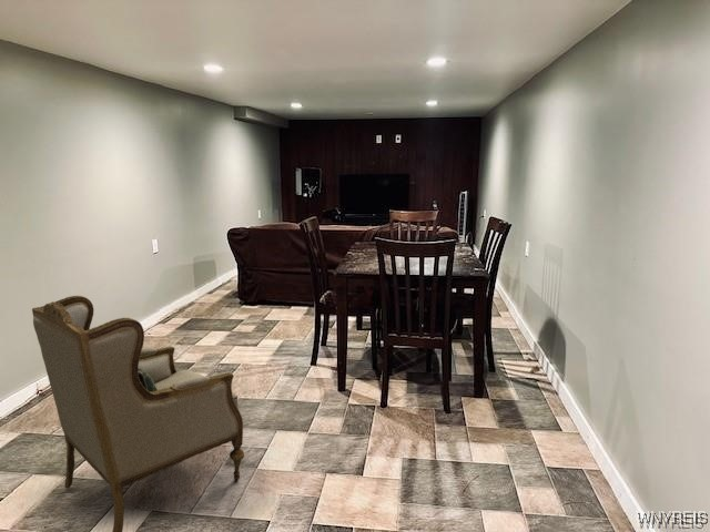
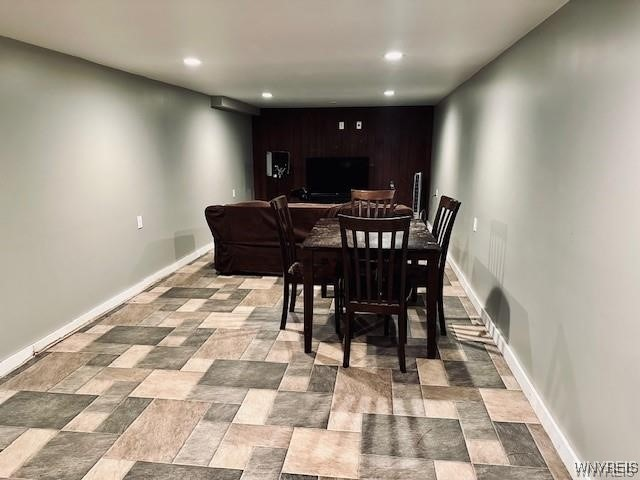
- armchair (143, 391)
